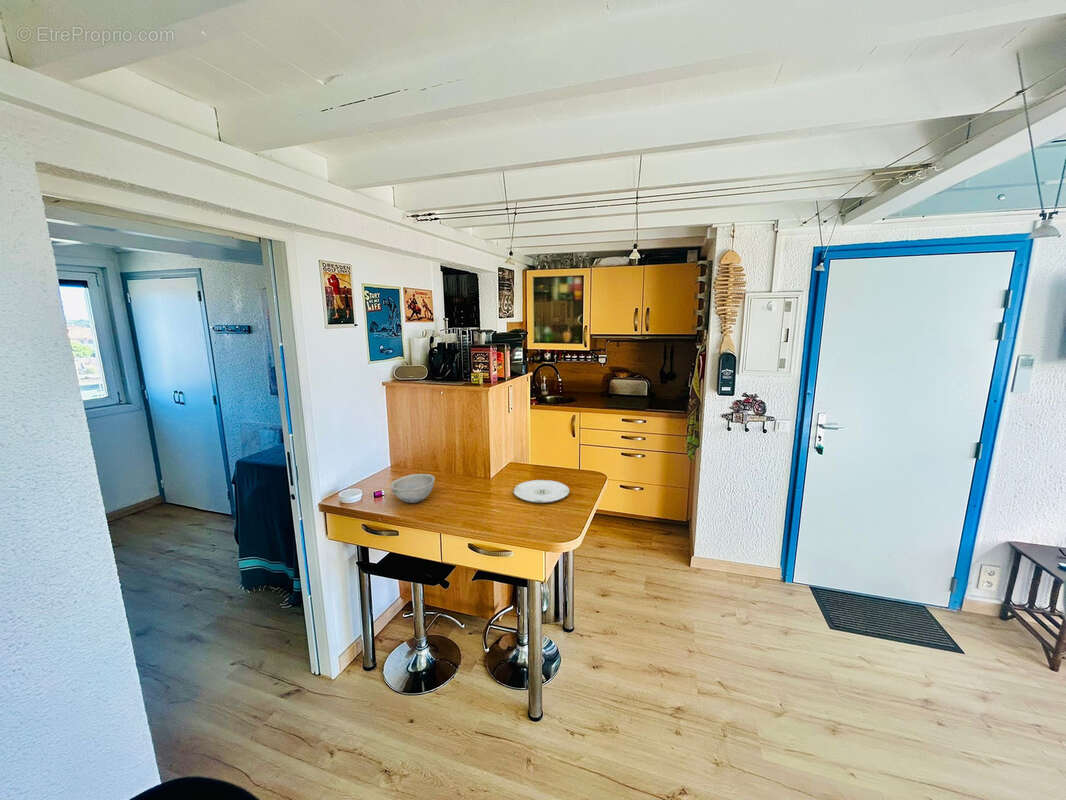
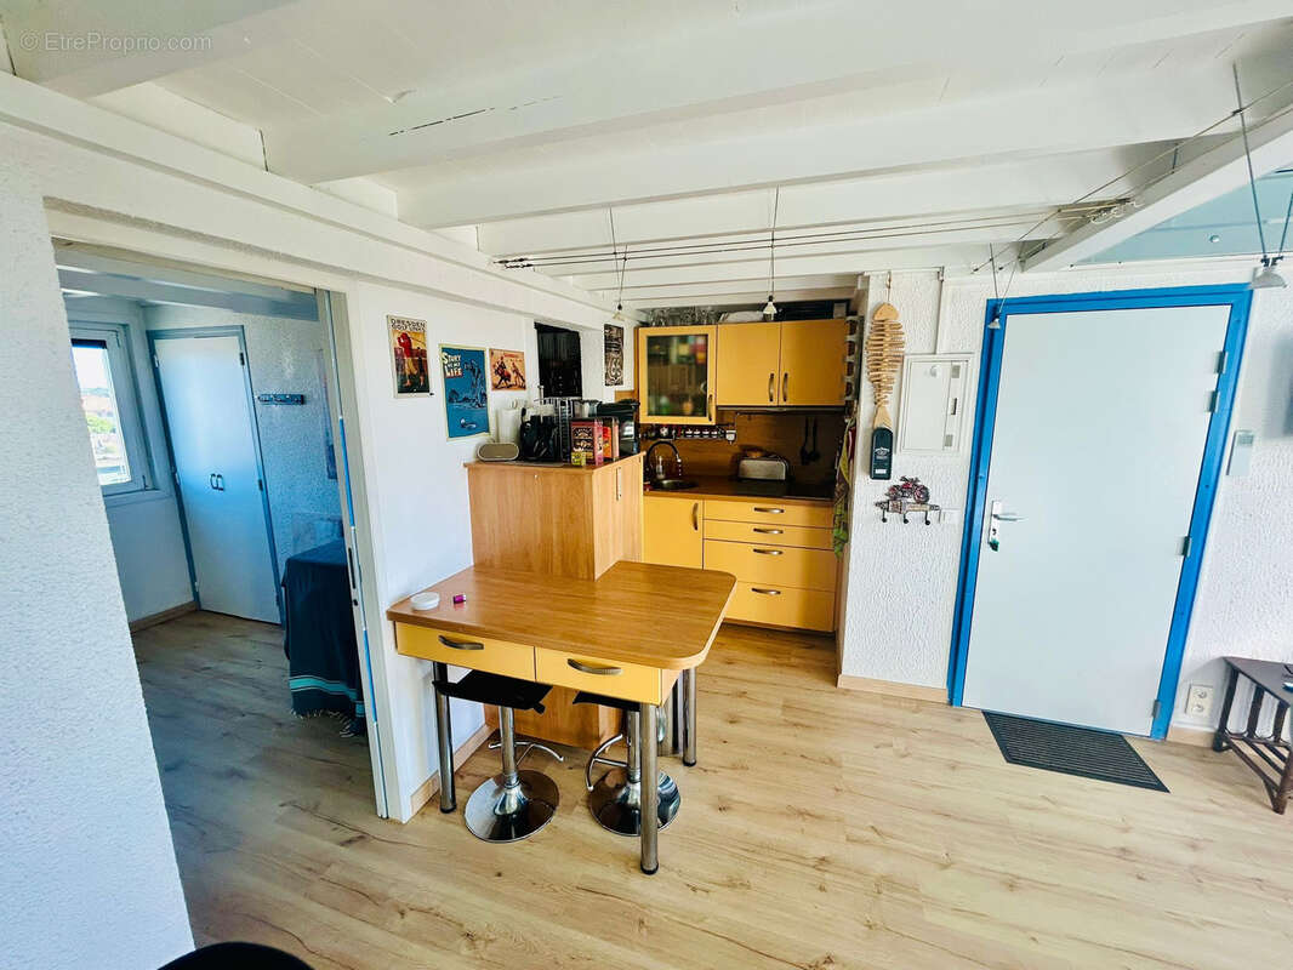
- bowl (413, 490)
- plate (541, 492)
